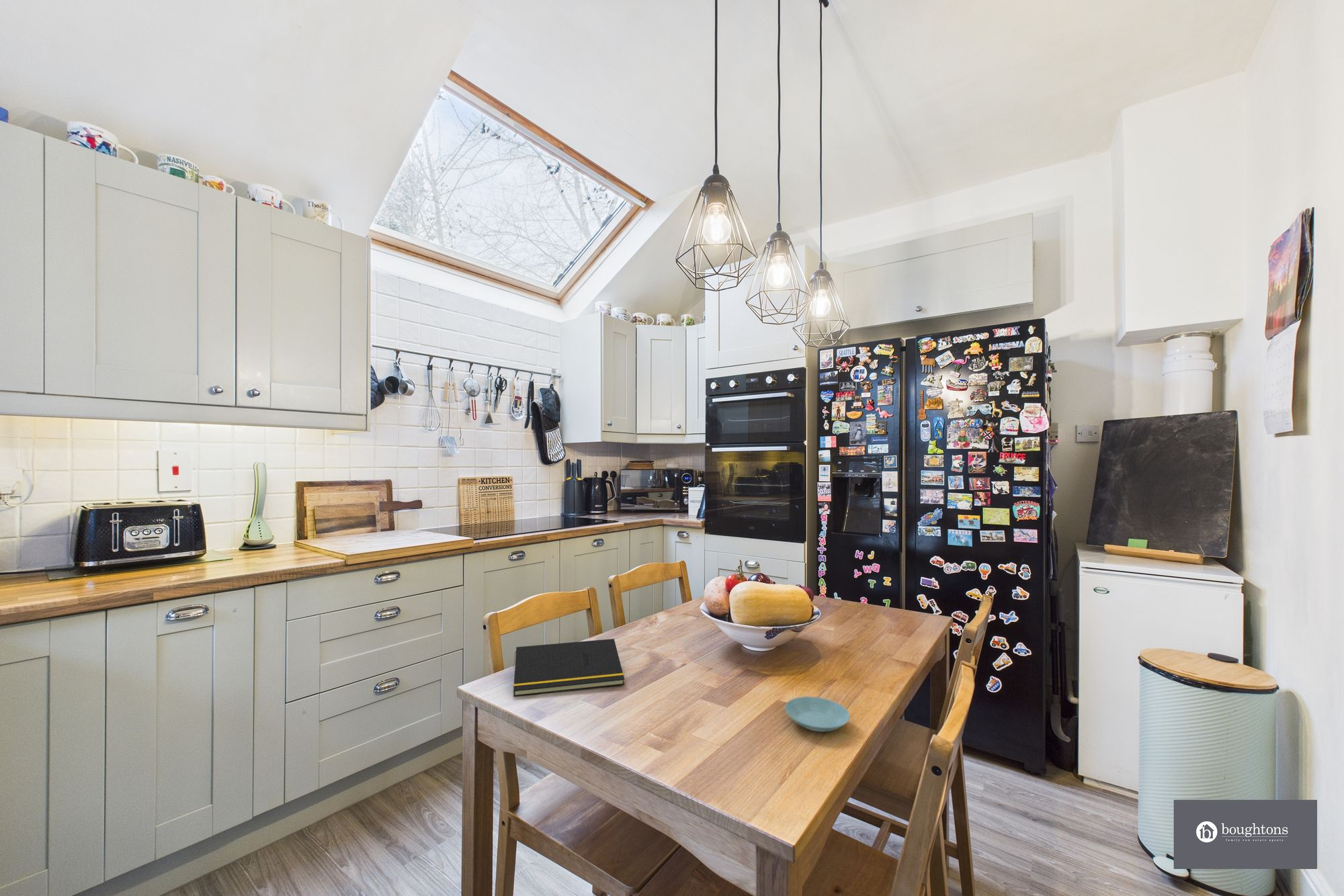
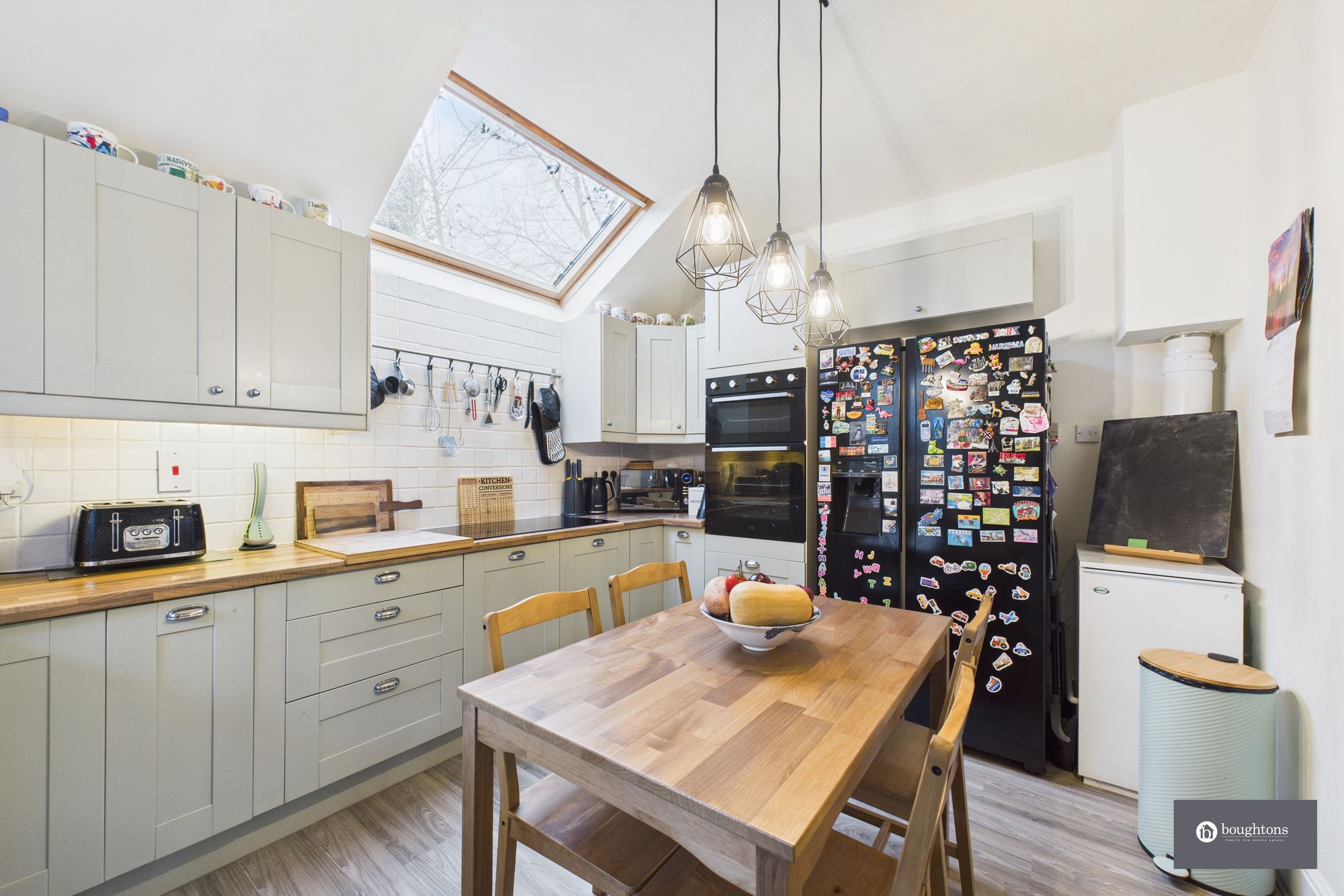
- notepad (568, 665)
- saucer (816, 717)
